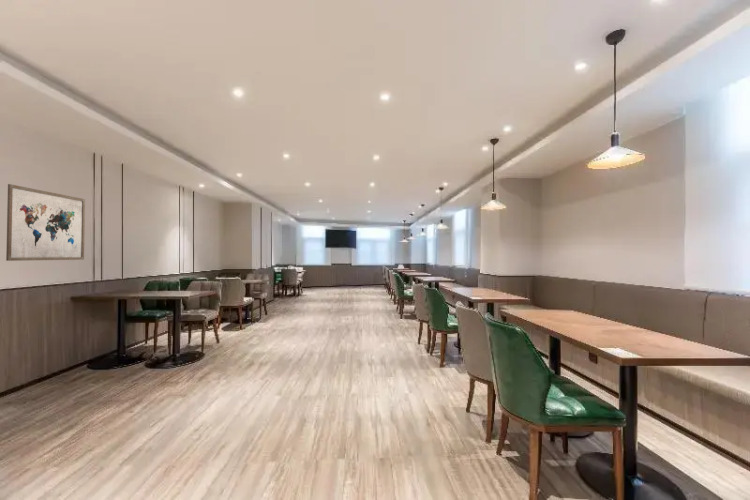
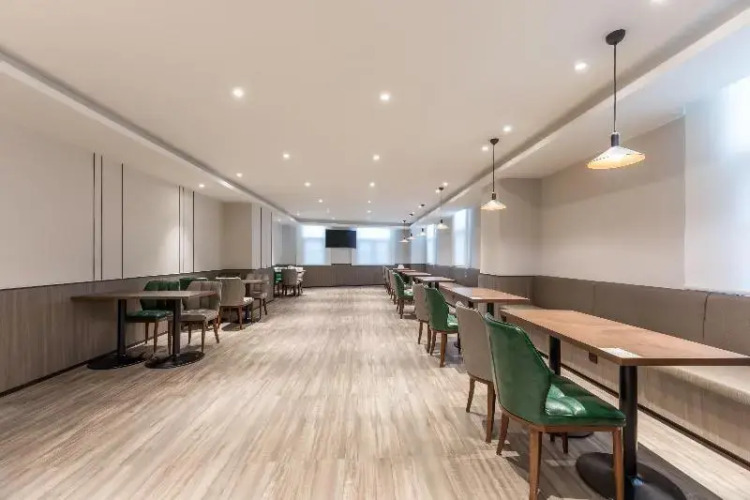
- wall art (50, 226)
